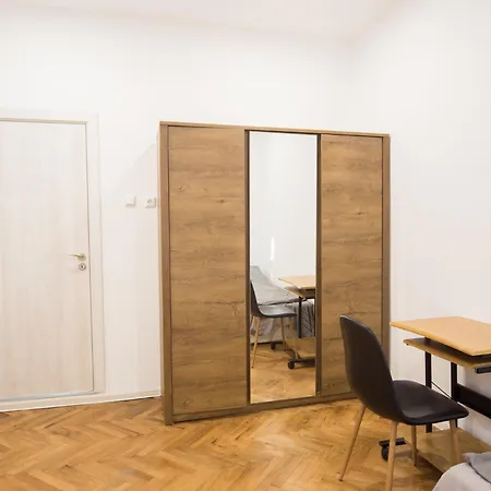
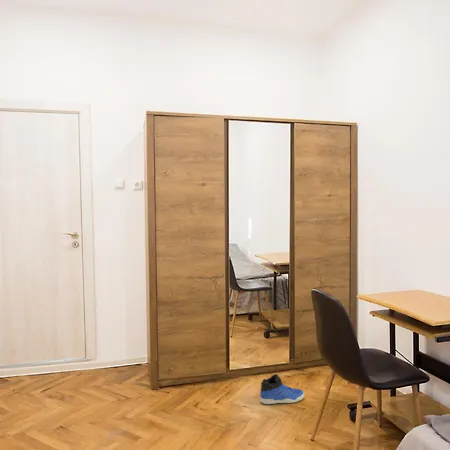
+ sneaker (282, 387)
